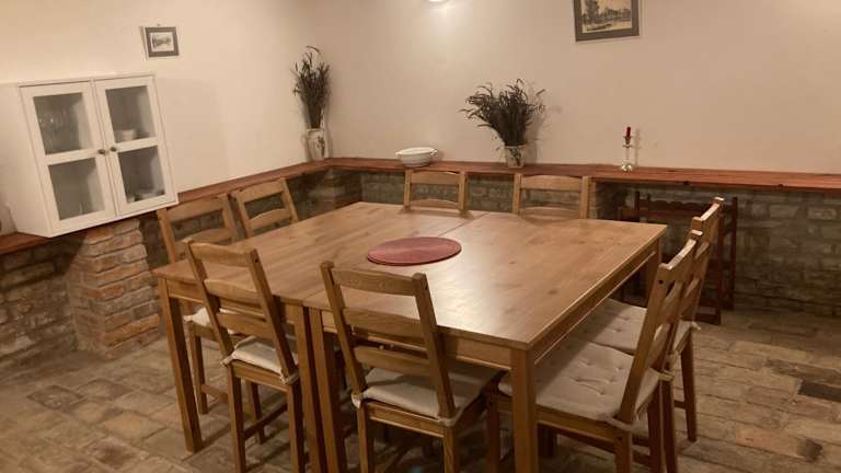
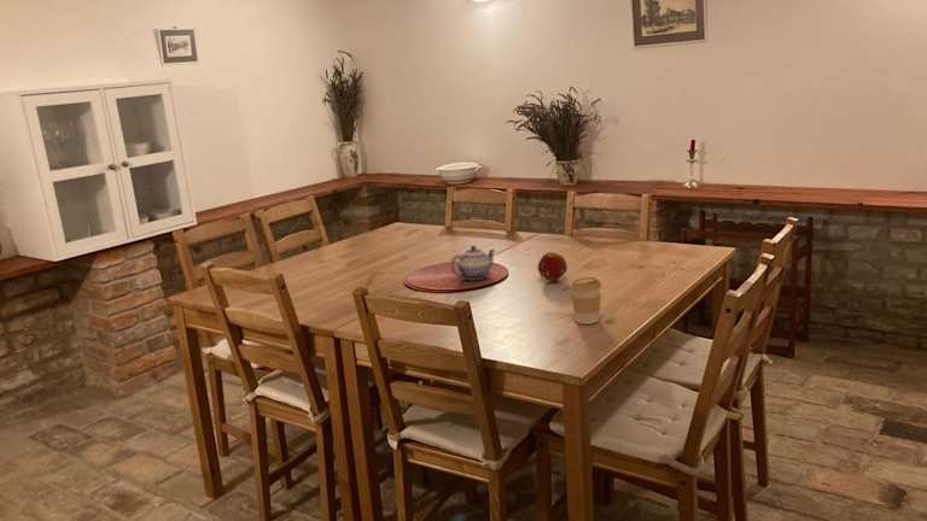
+ teapot (473, 262)
+ coffee cup (585, 299)
+ fruit (553, 265)
